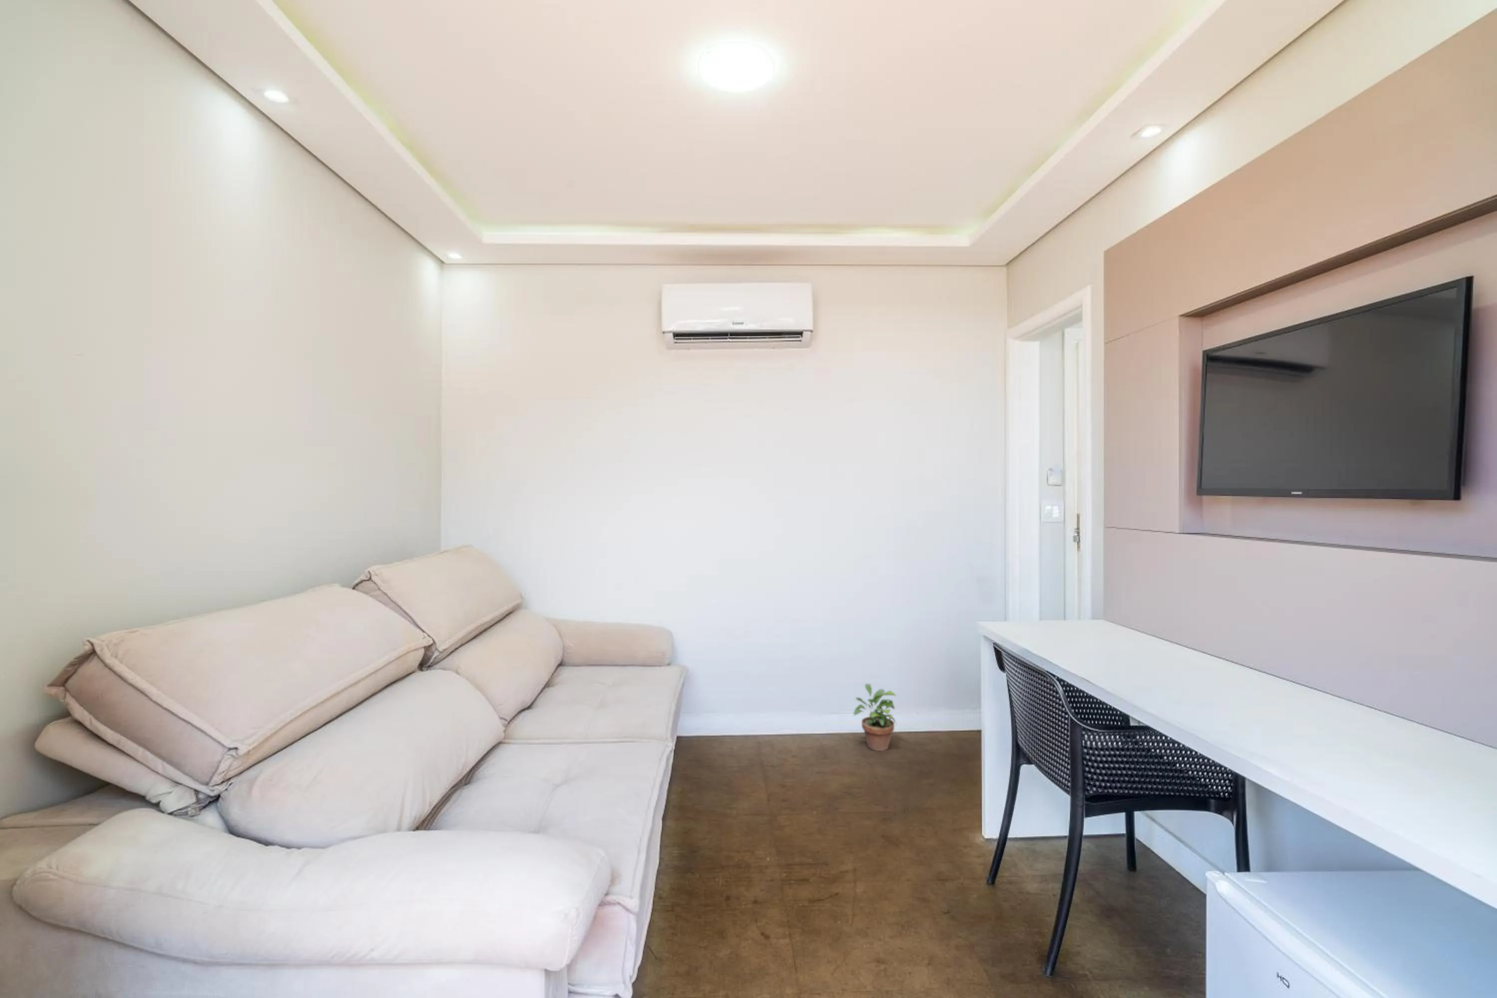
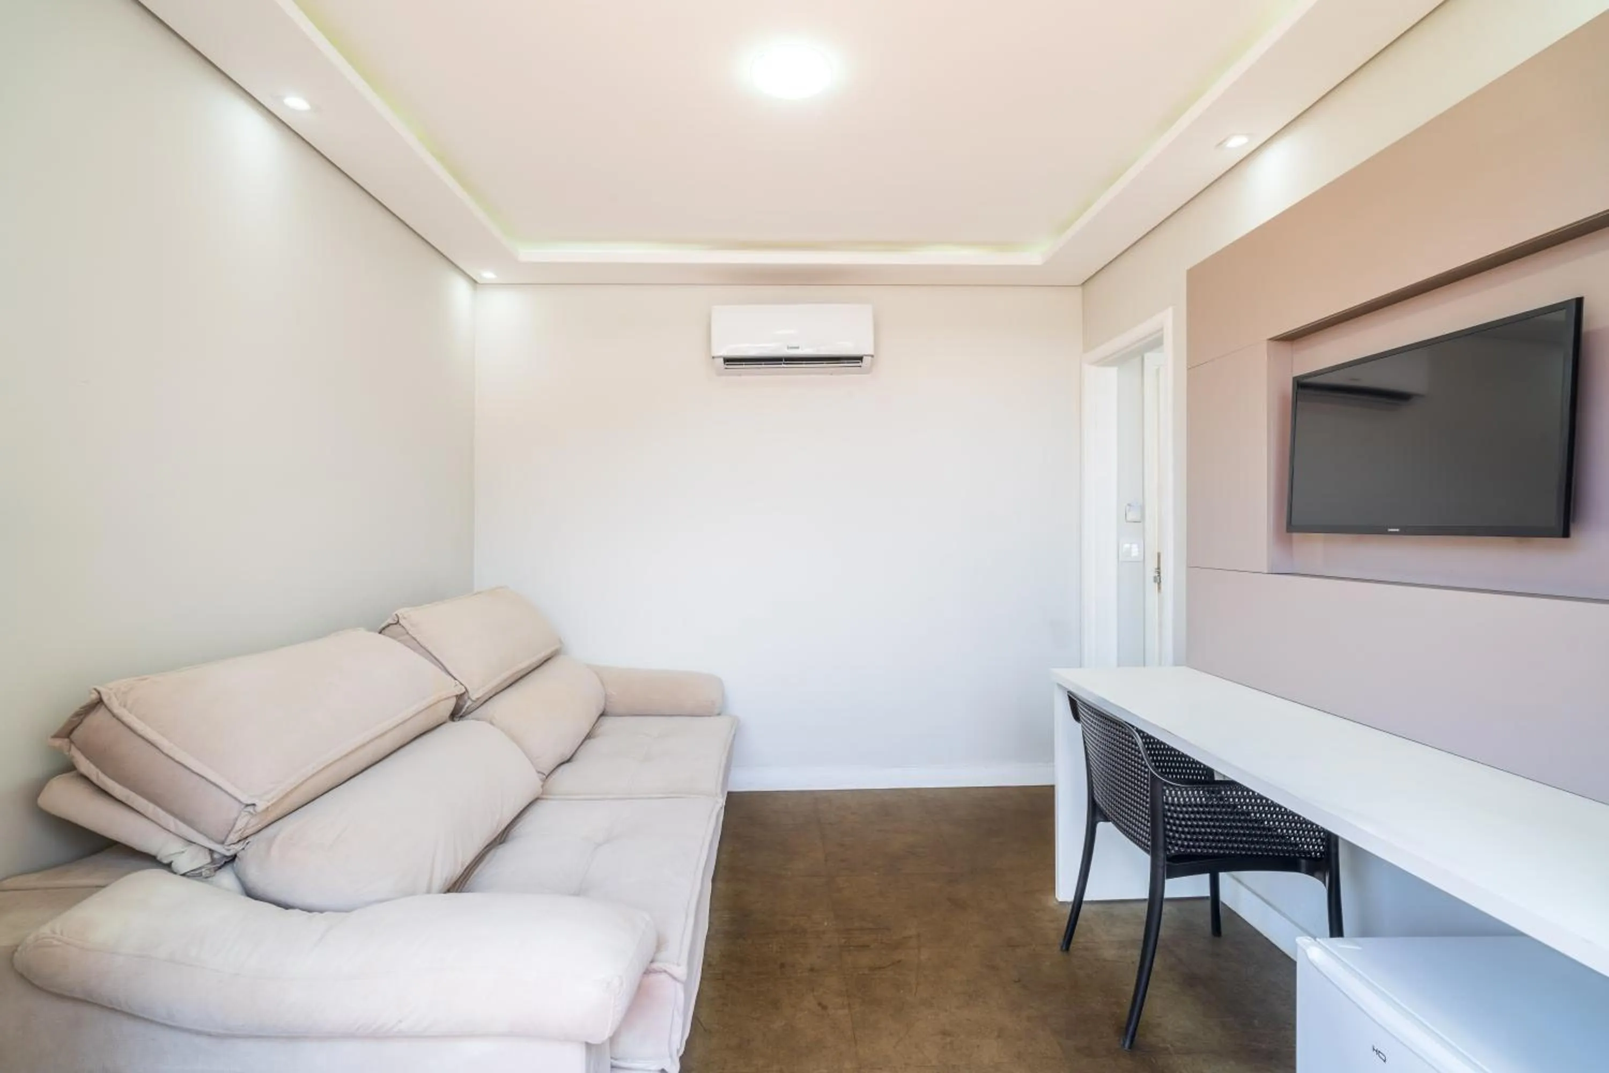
- potted plant (872, 716)
